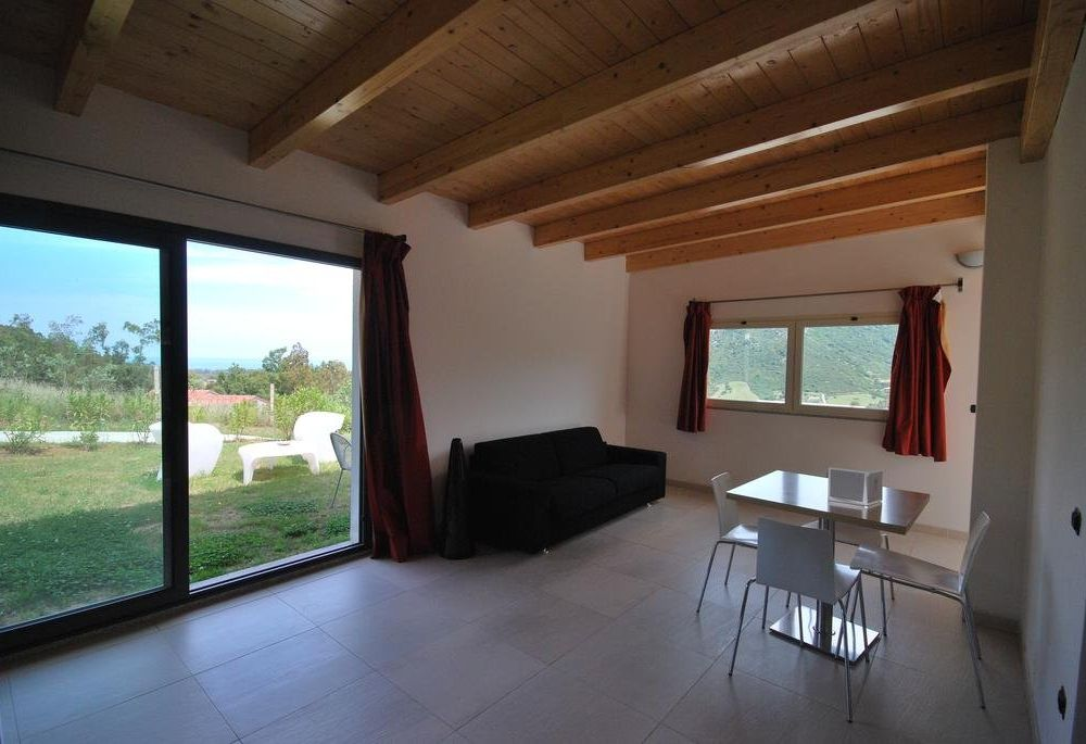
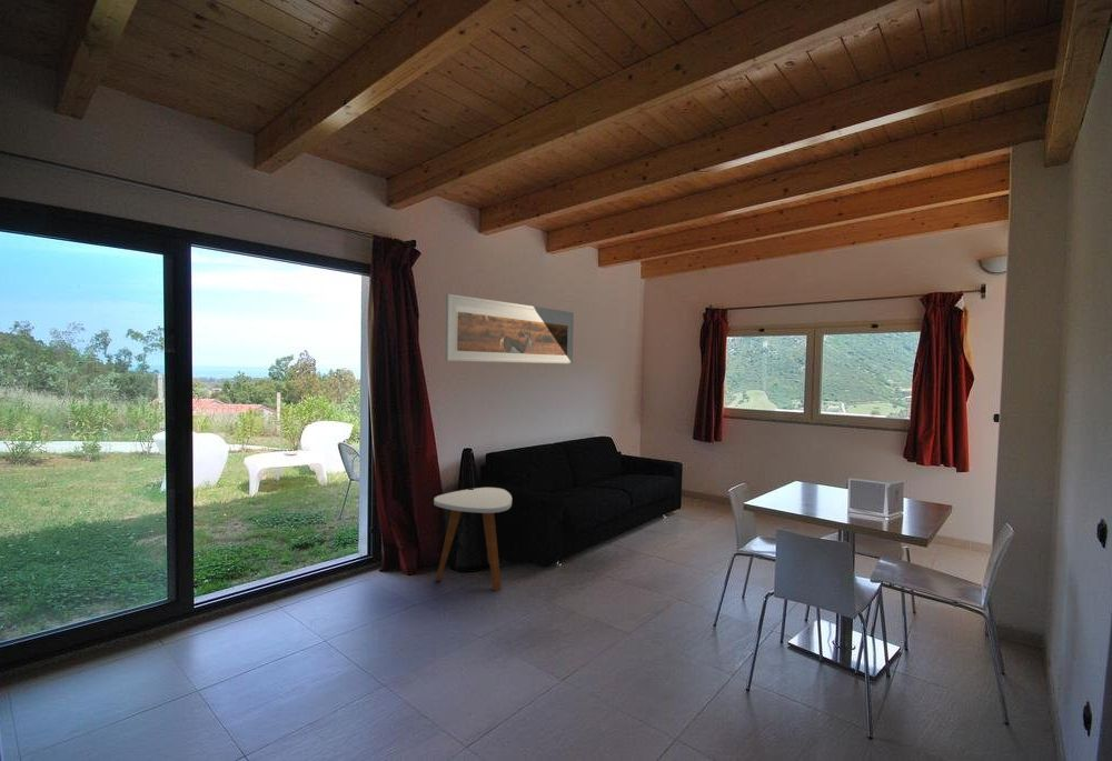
+ side table (485, 535)
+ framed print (517, 333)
